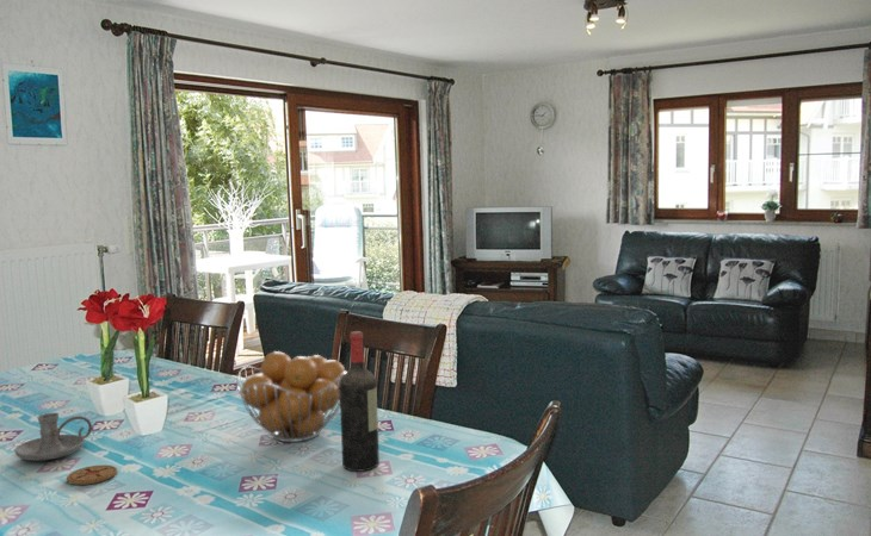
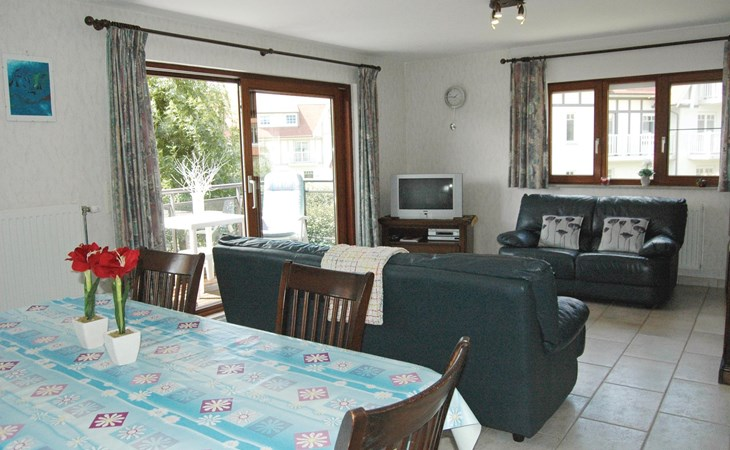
- wine bottle (358, 399)
- candle holder (56, 432)
- coaster (92, 474)
- fruit basket (295, 393)
